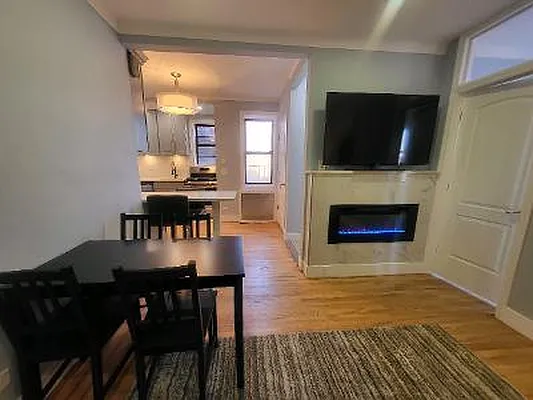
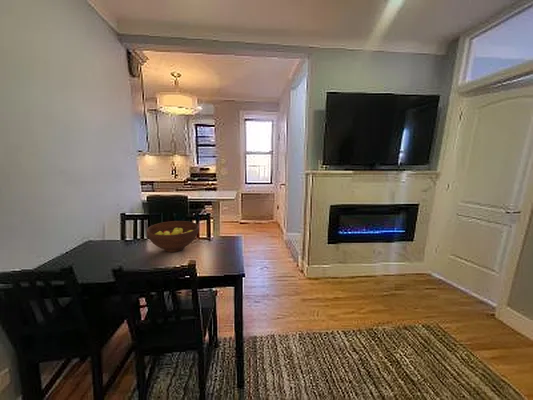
+ fruit bowl (173, 238)
